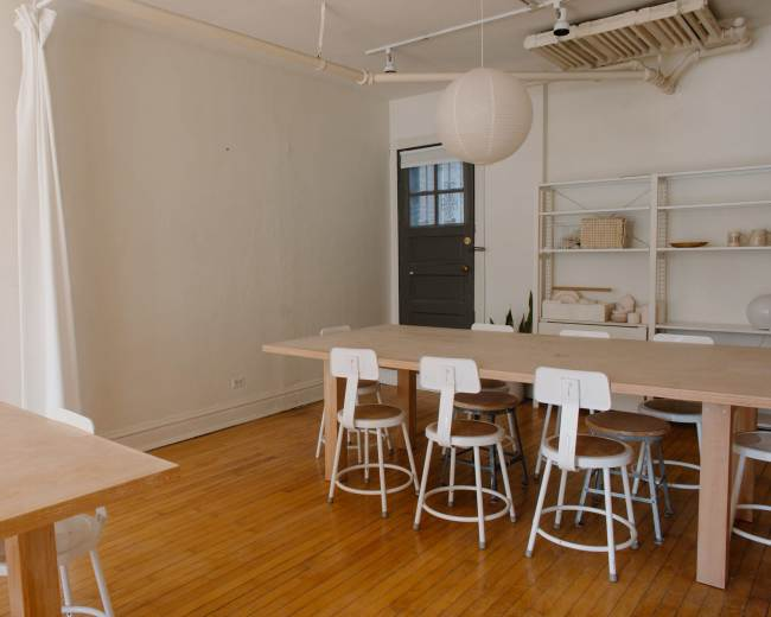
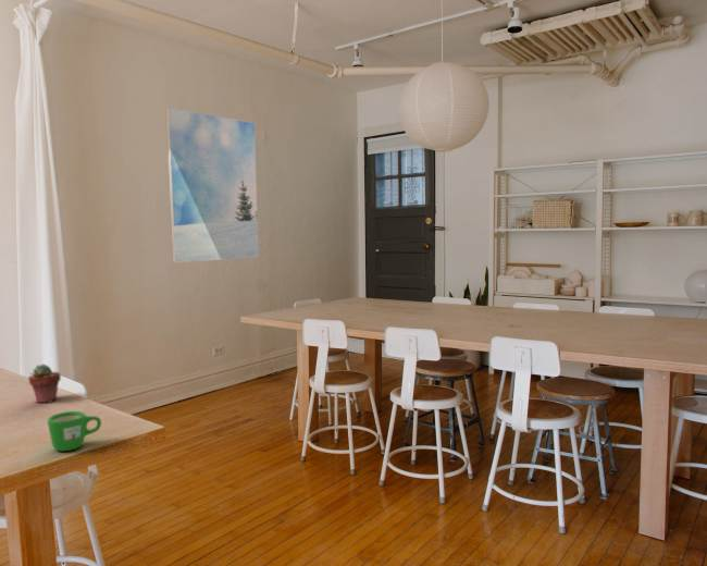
+ potted succulent (45, 382)
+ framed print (215, 188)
+ mug (75, 430)
